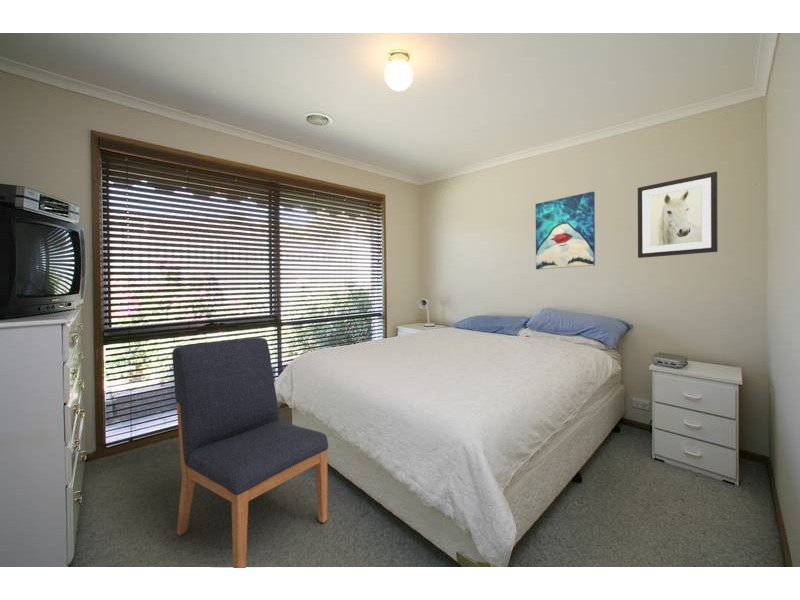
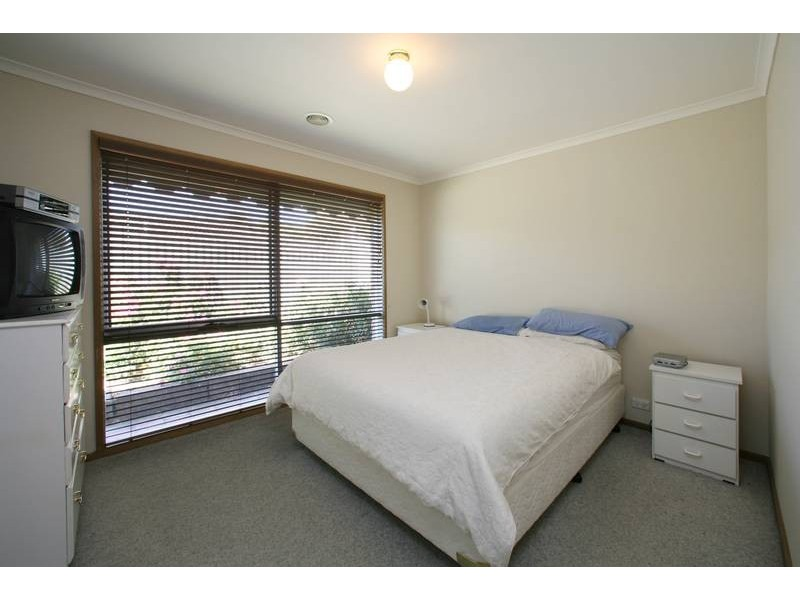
- wall art (675, 217)
- chair (252, 435)
- wall art (563, 232)
